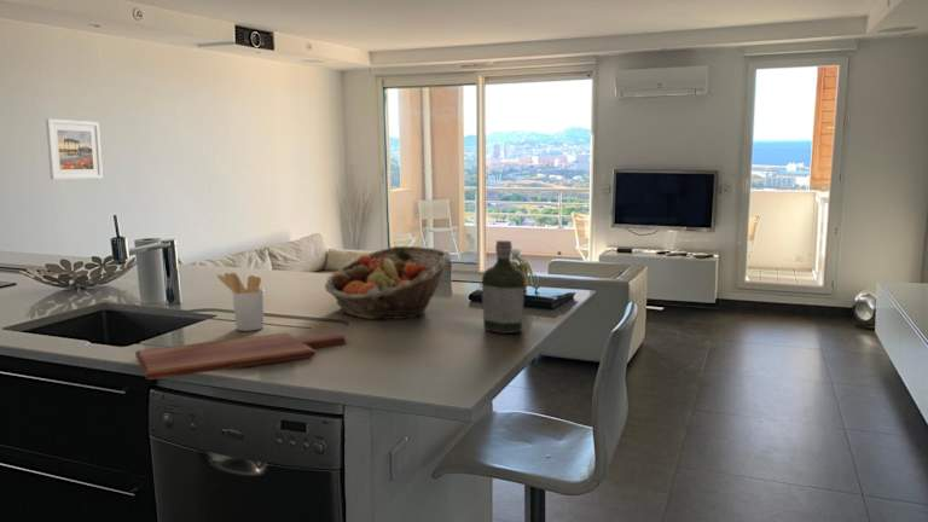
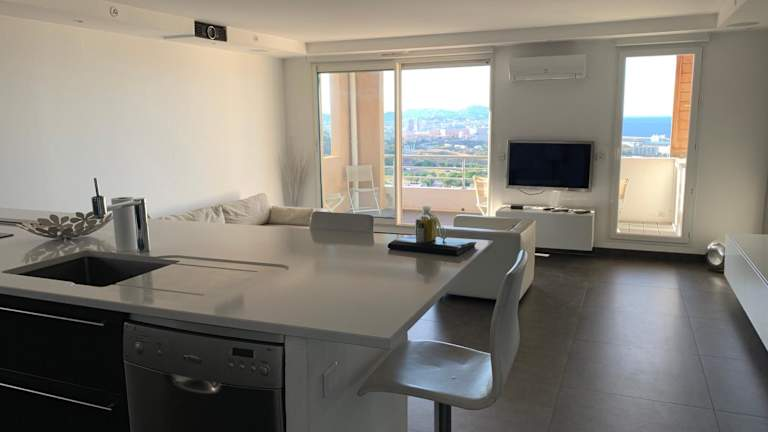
- utensil holder (242, 300)
- cutting board (231, 353)
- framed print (75, 150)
- bottle (503, 285)
- fruit basket (387, 280)
